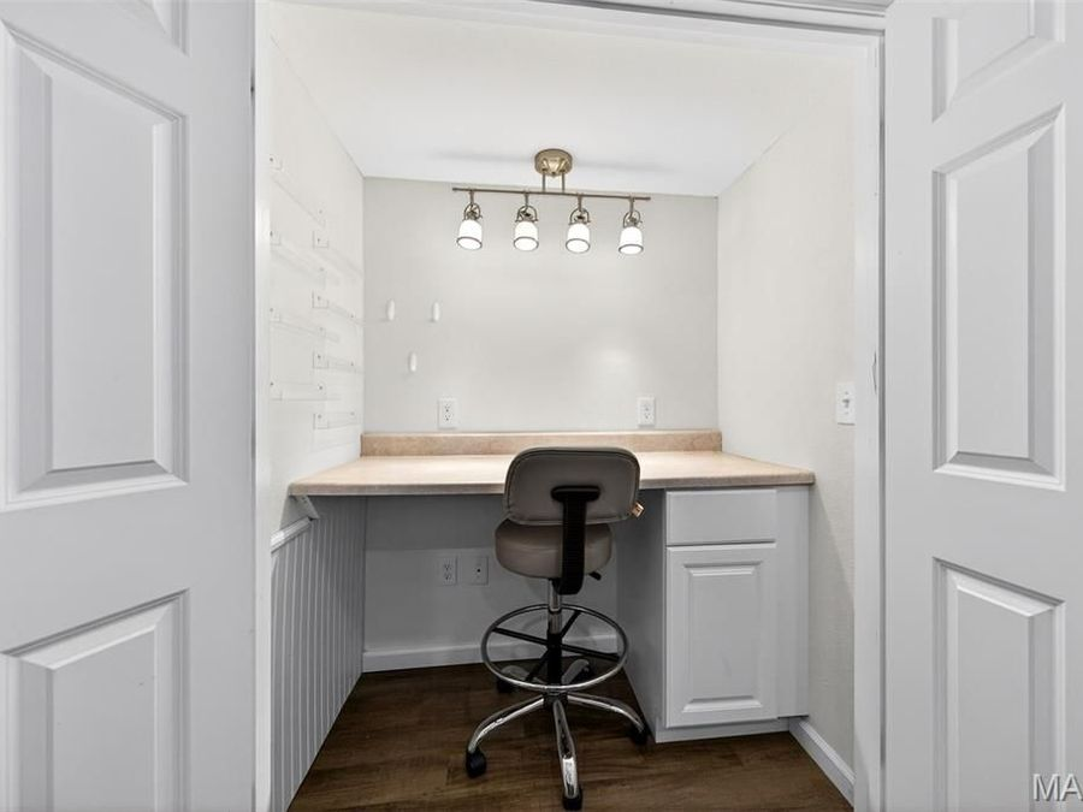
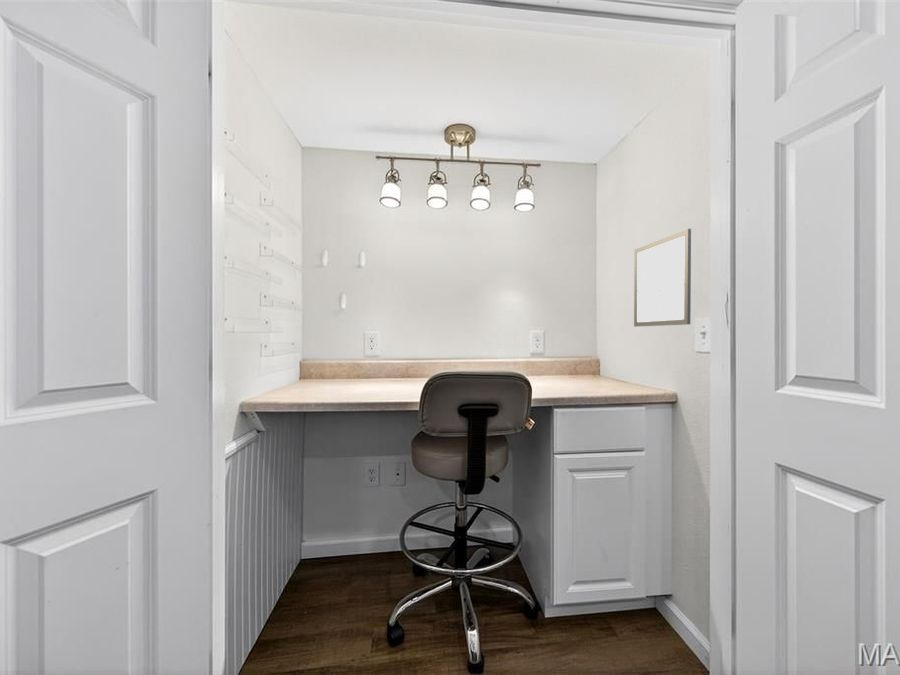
+ wall art (659, 282)
